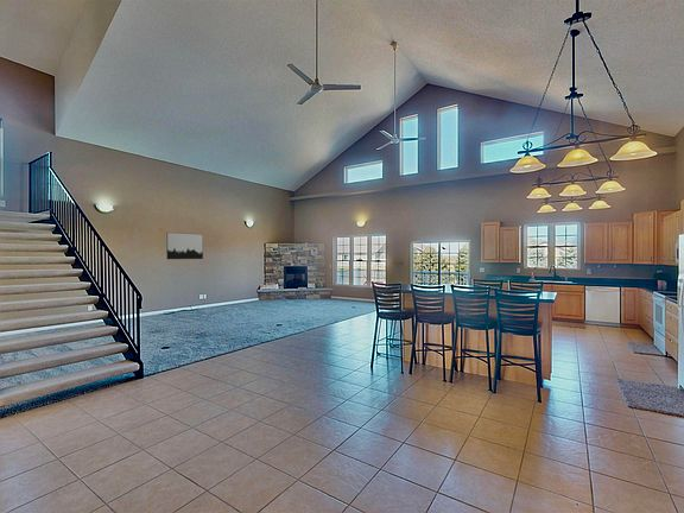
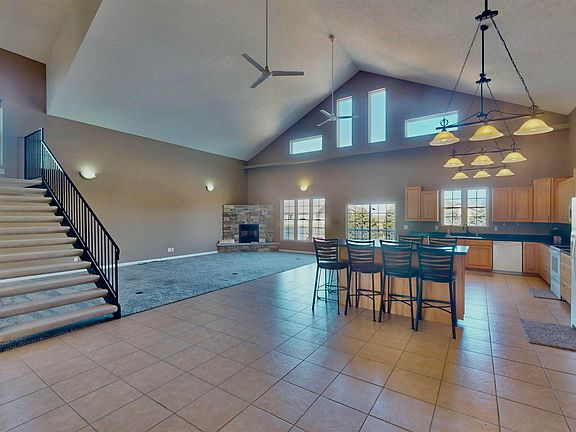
- wall art (185, 246)
